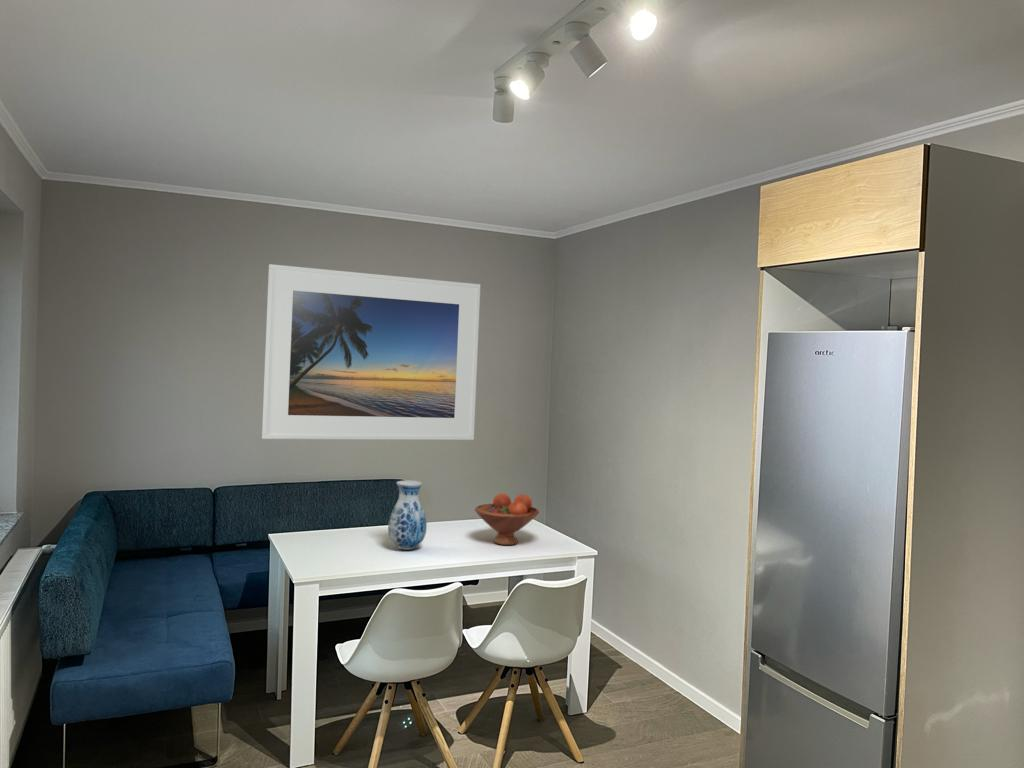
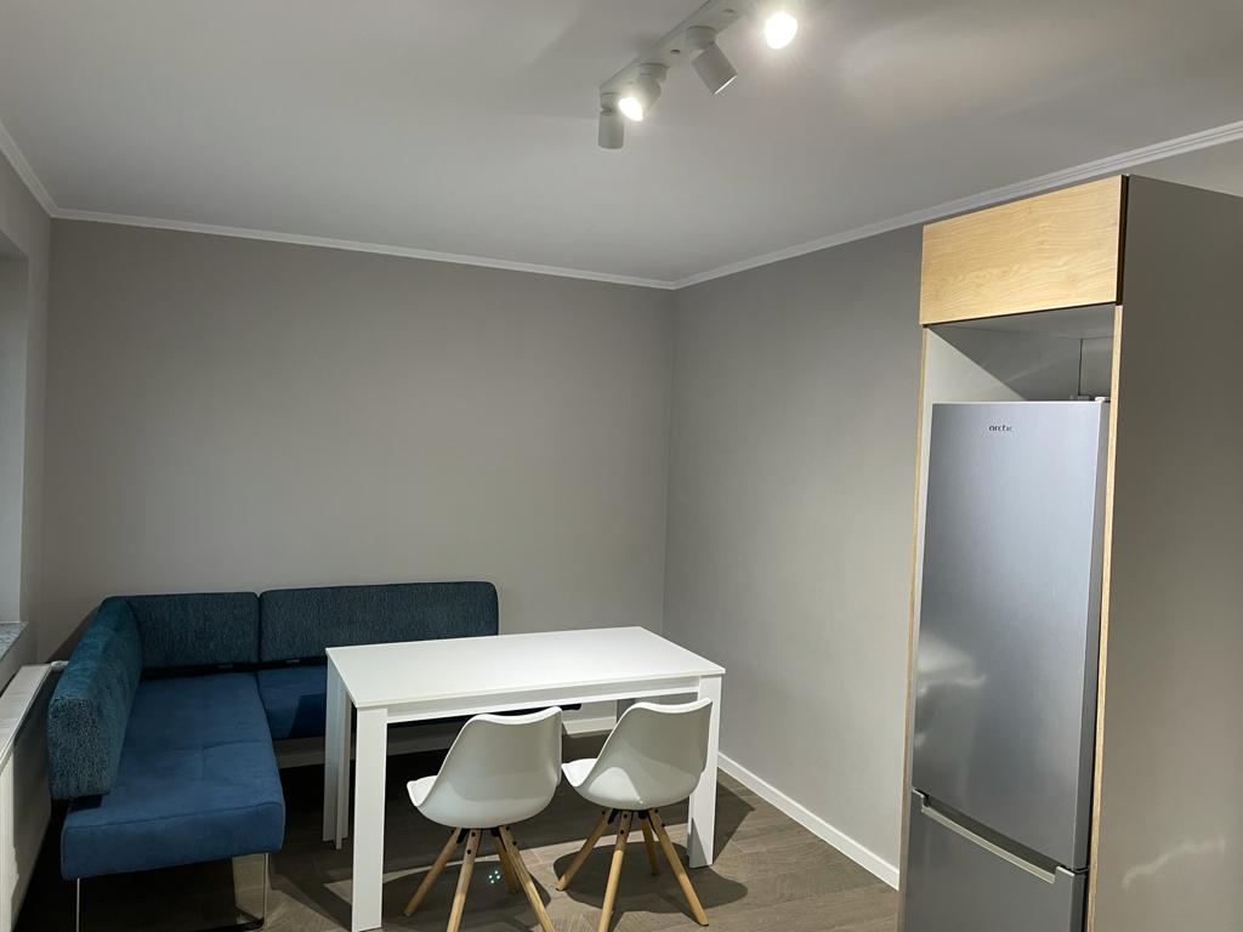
- fruit bowl (506, 519)
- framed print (377, 357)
- vase (407, 515)
